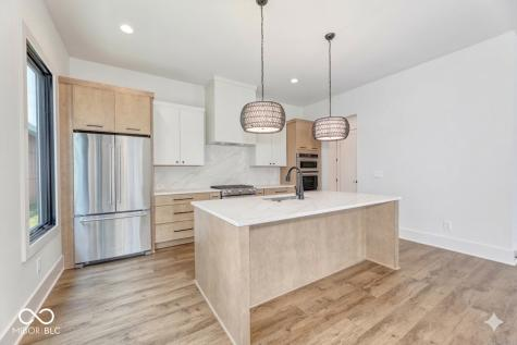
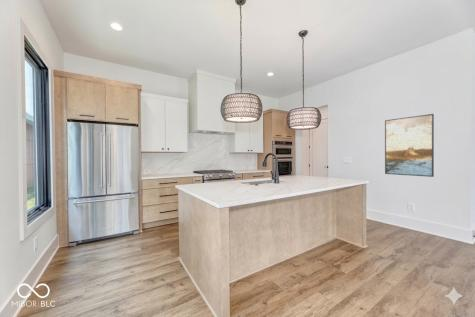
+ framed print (407, 146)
